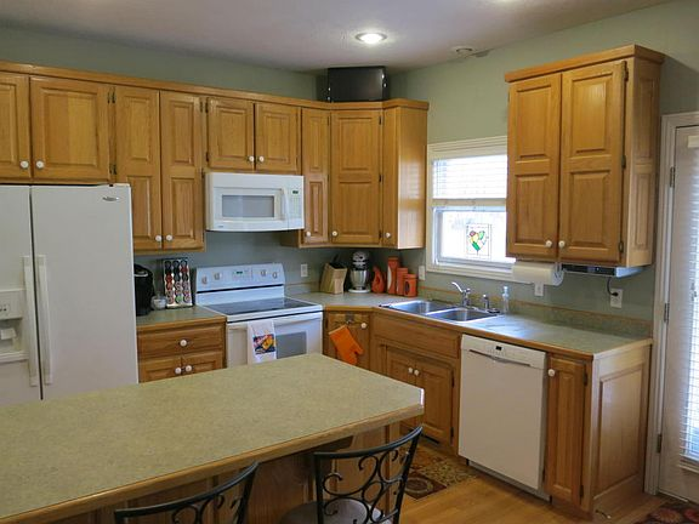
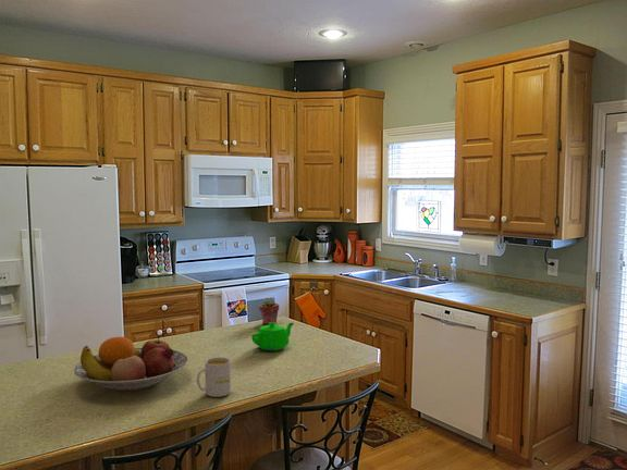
+ mug (213, 378)
+ teapot (273, 334)
+ potted succulent (269, 310)
+ fruit bowl (132, 358)
